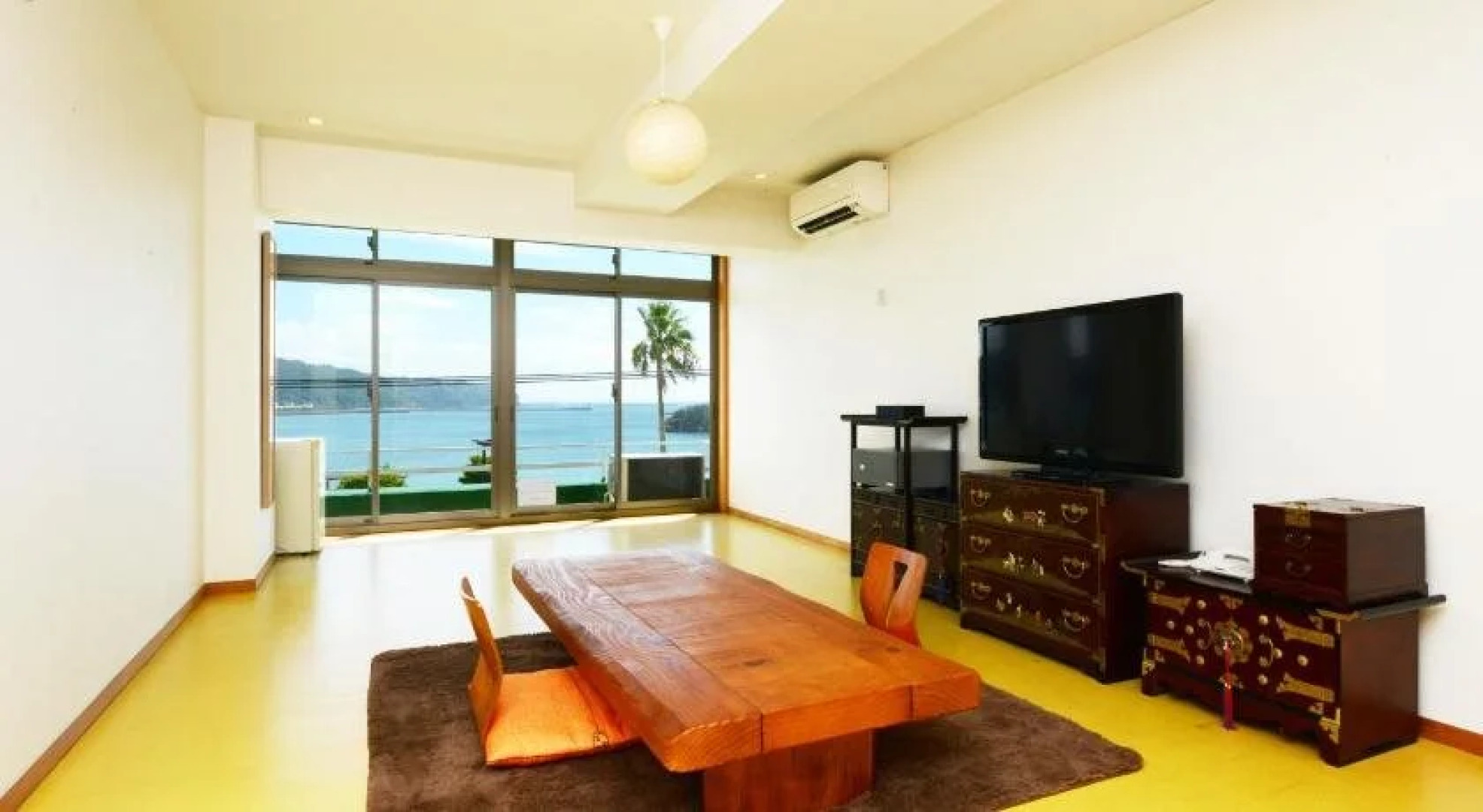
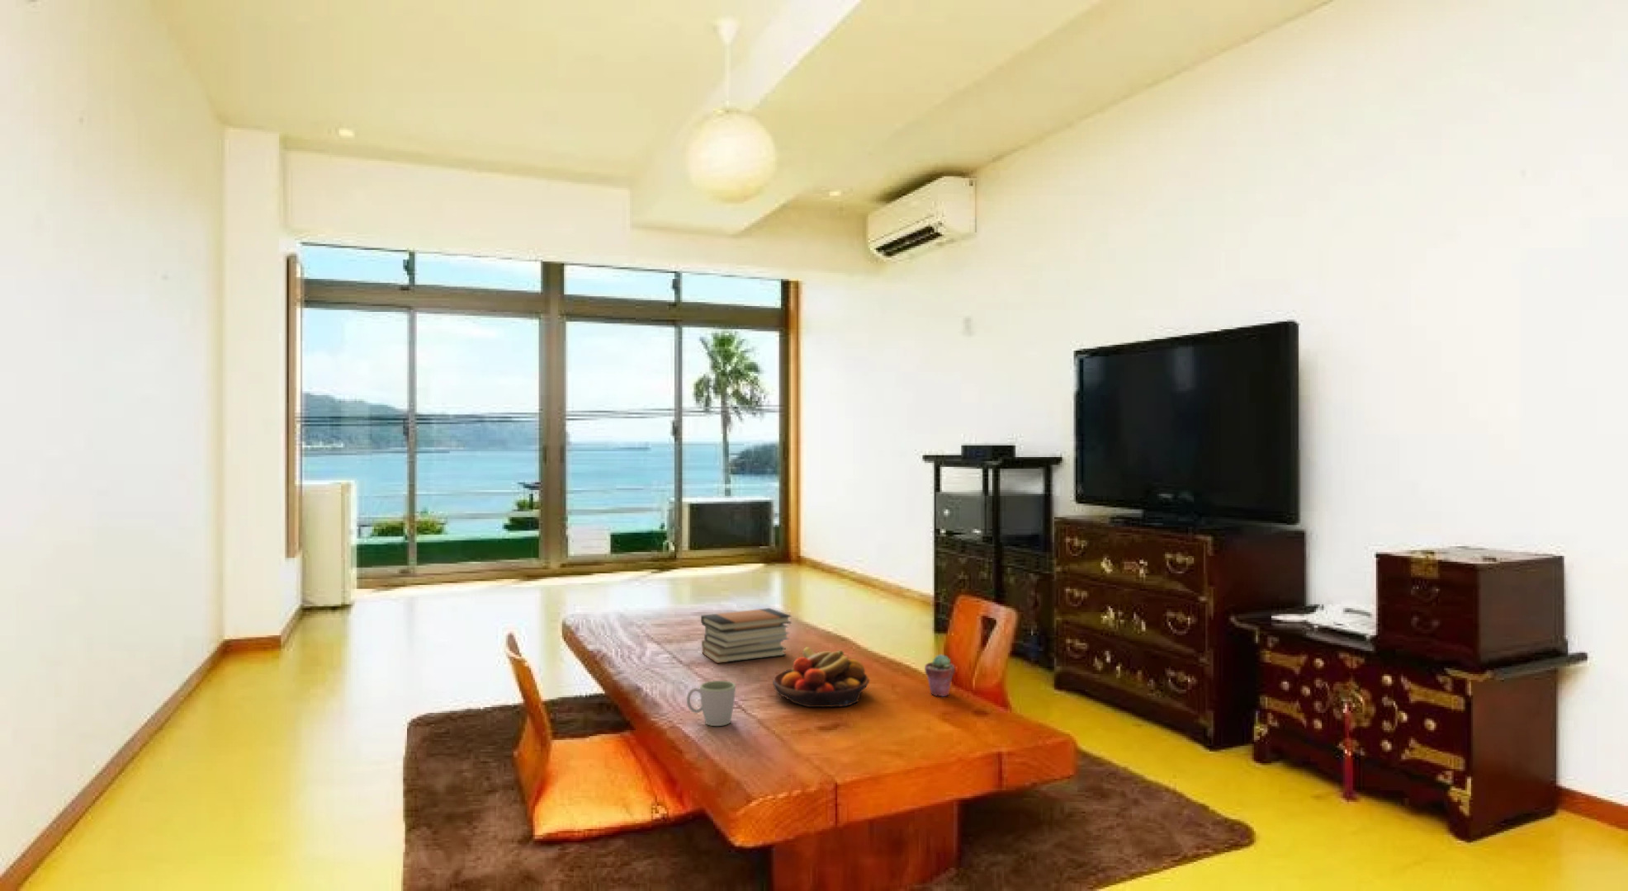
+ book stack (745, 634)
+ mug (710, 703)
+ fruit bowl (820, 674)
+ potted succulent (940, 674)
